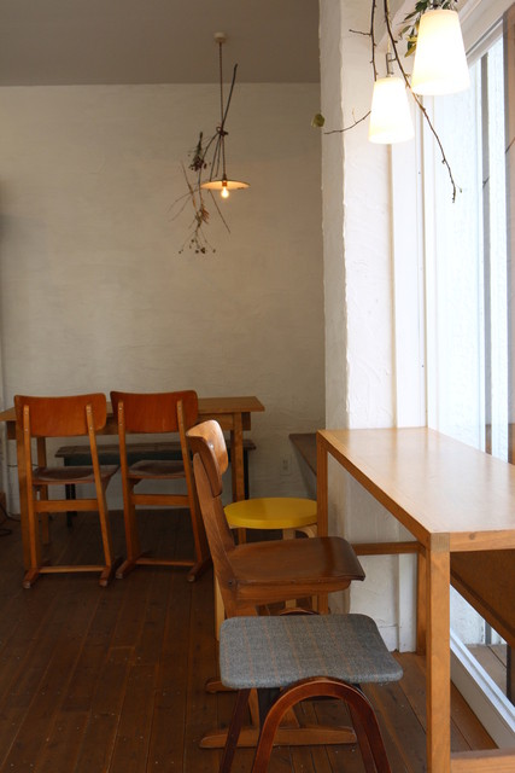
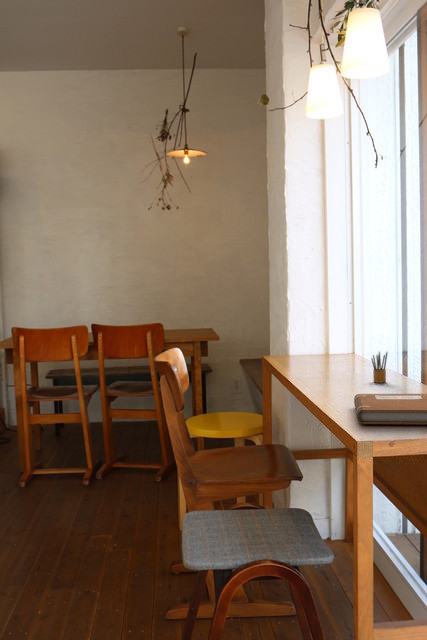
+ pencil box (380, 366)
+ notebook (395, 407)
